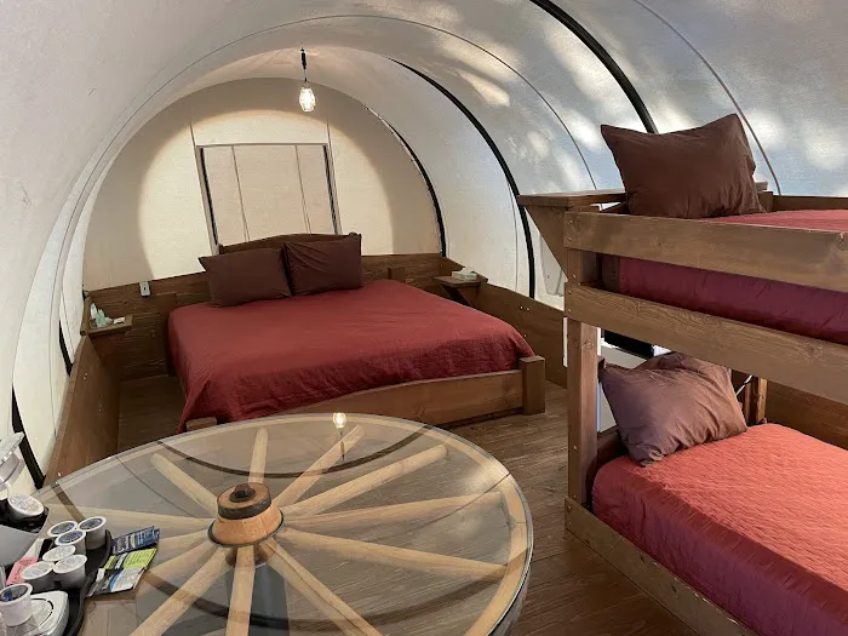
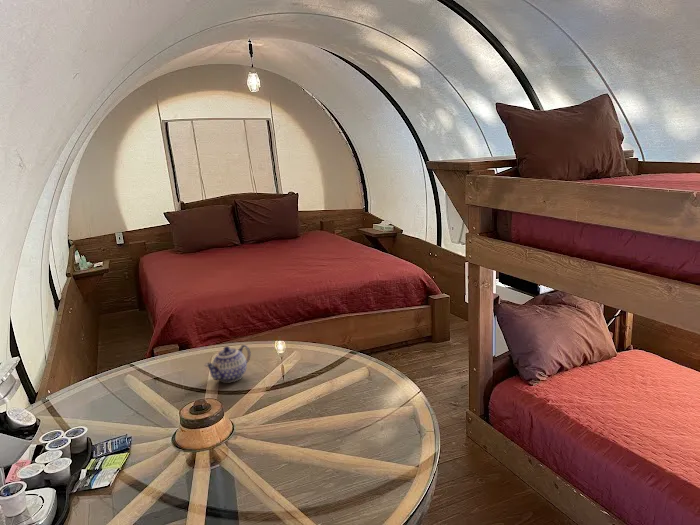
+ teapot (228, 362)
